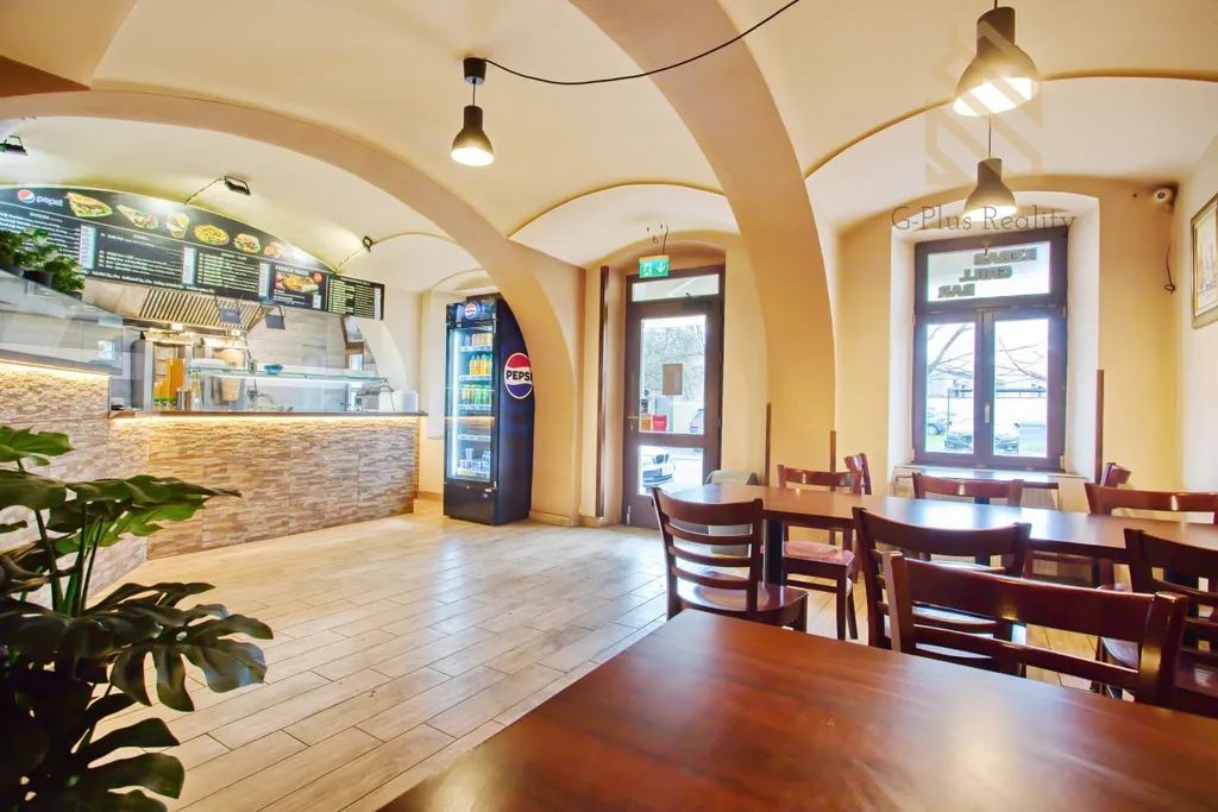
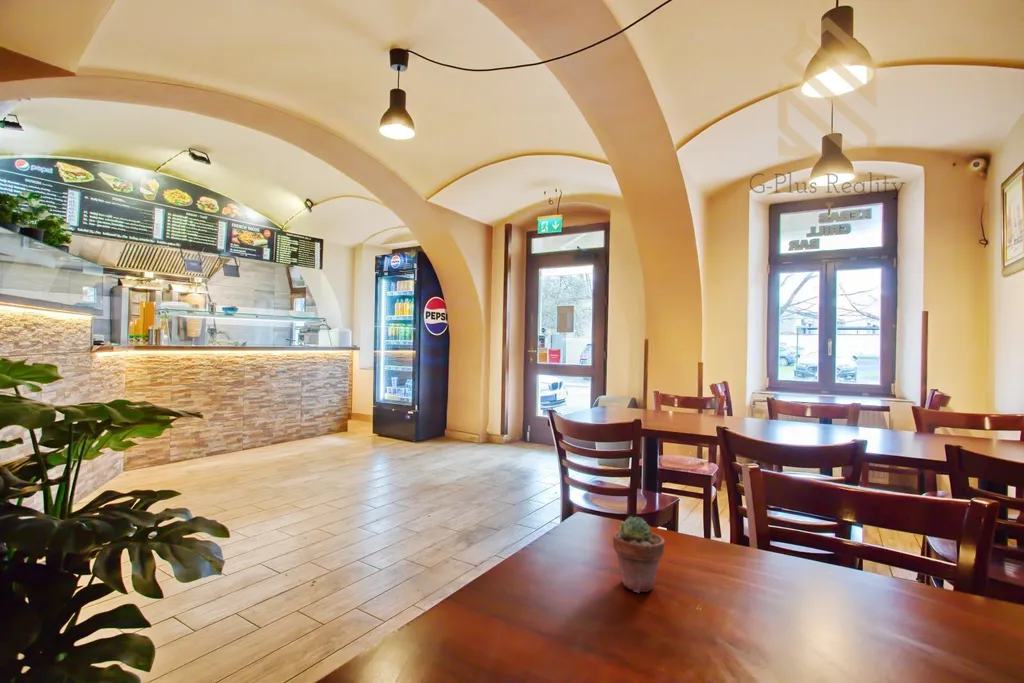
+ potted succulent (638, 550)
